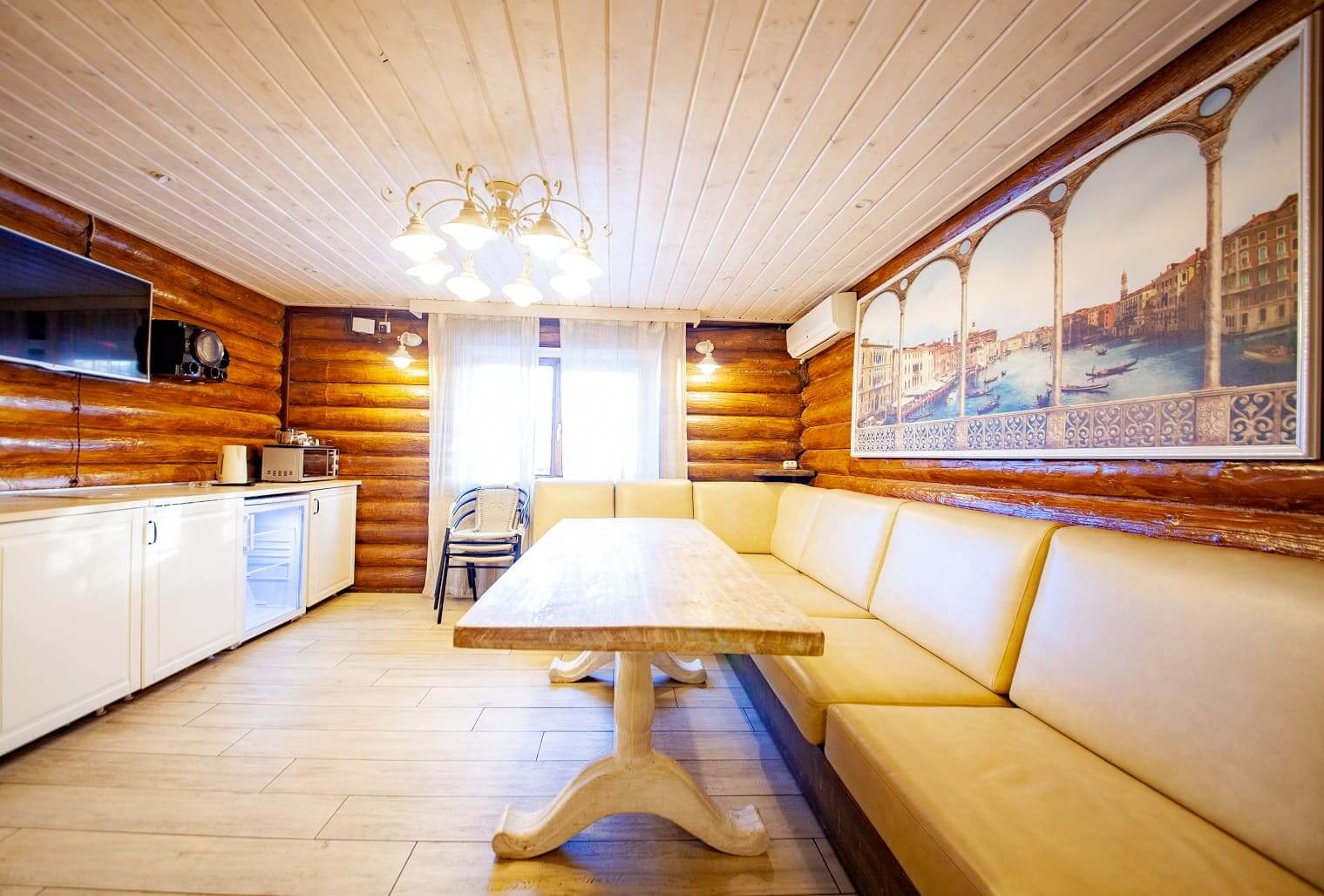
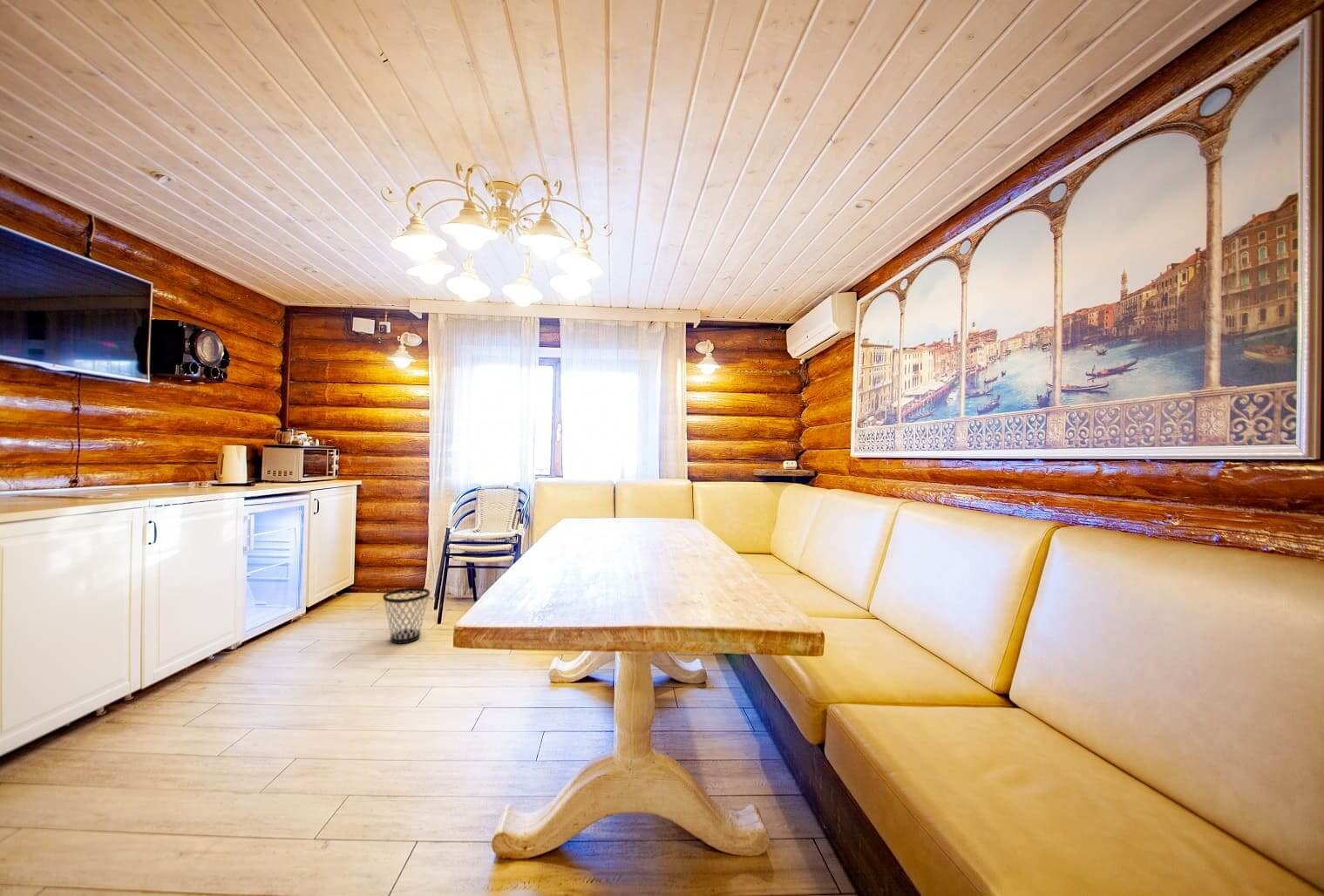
+ wastebasket (406, 615)
